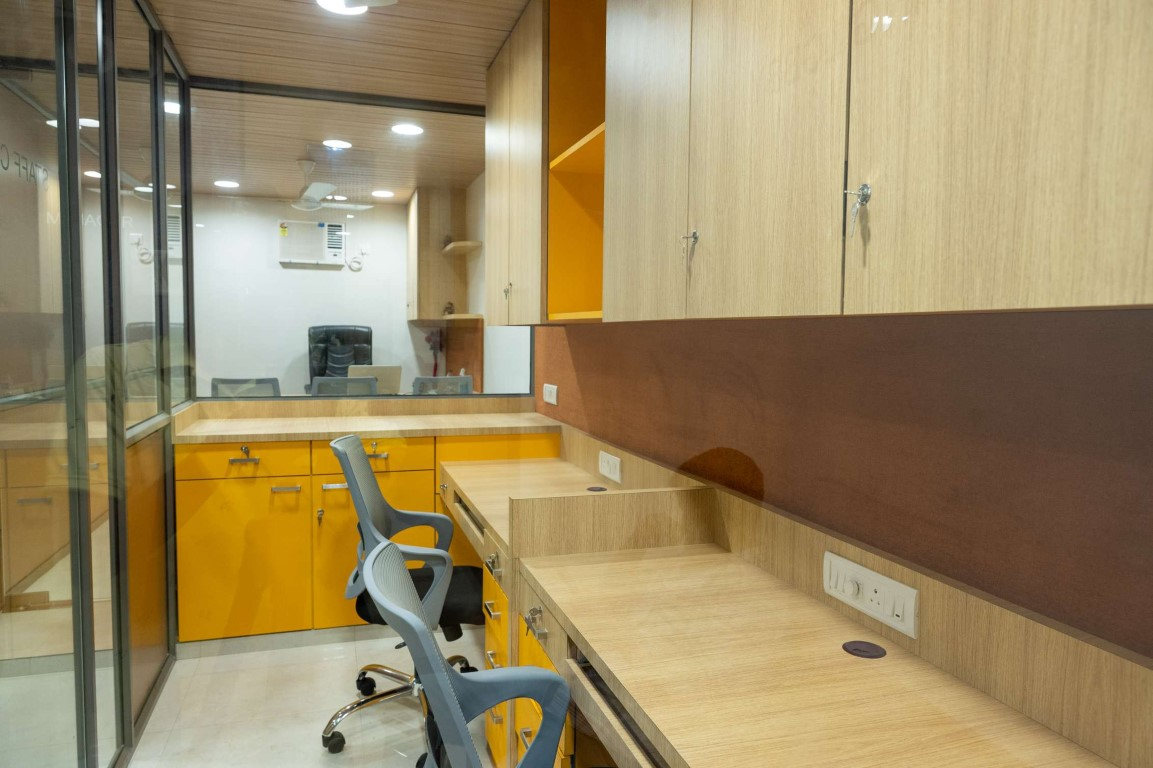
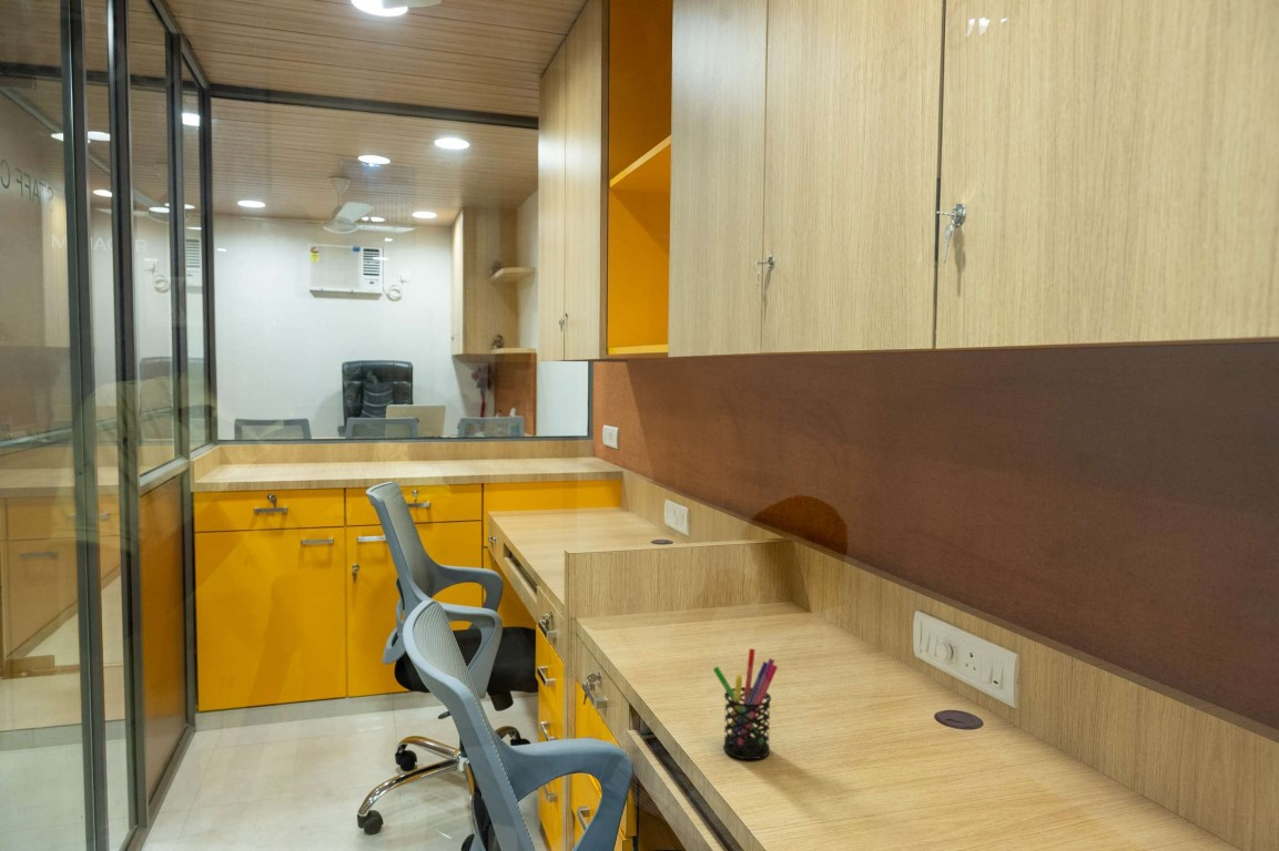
+ pen holder (742, 700)
